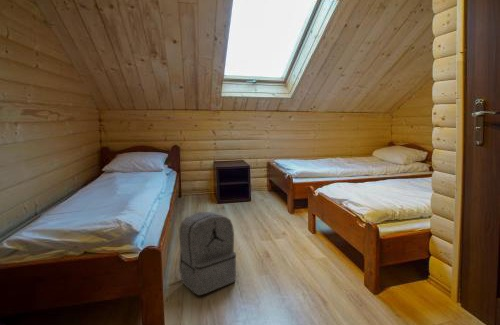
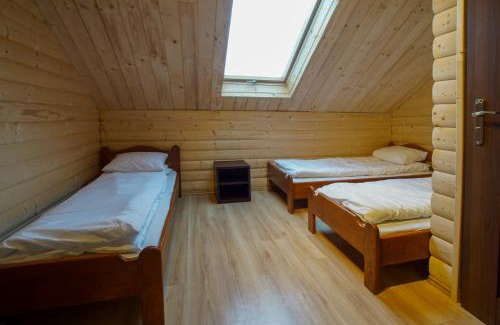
- backpack (205, 247)
